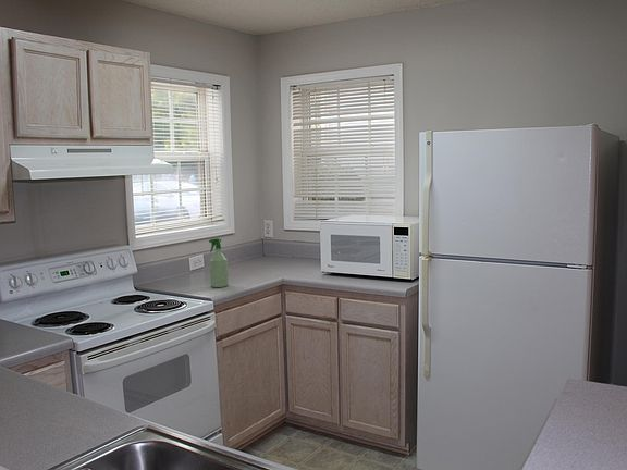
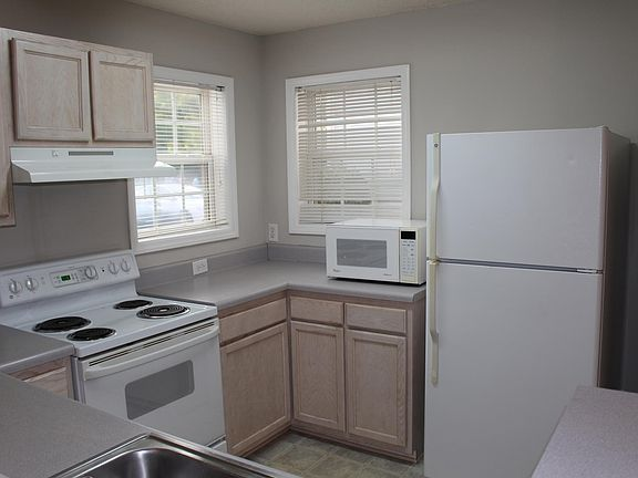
- spray bottle (218, 262)
